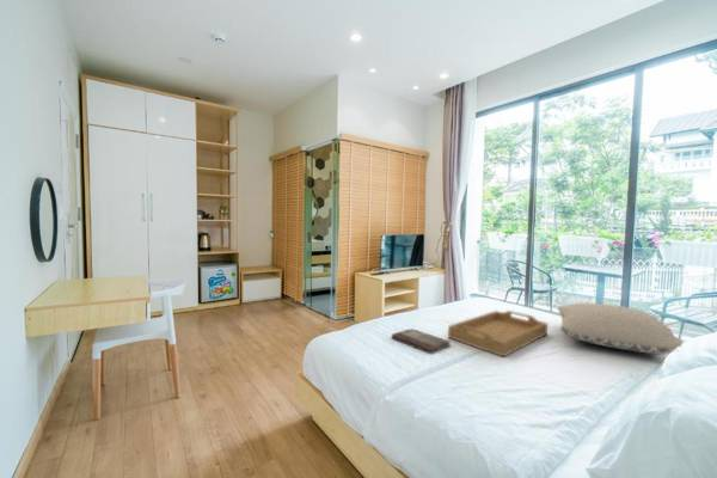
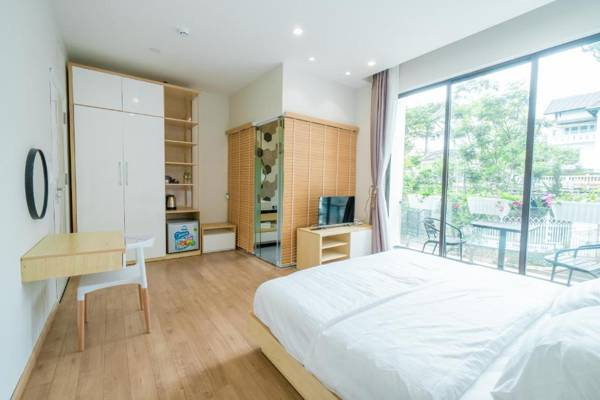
- book (419, 339)
- serving tray (498, 327)
- pillow (611, 323)
